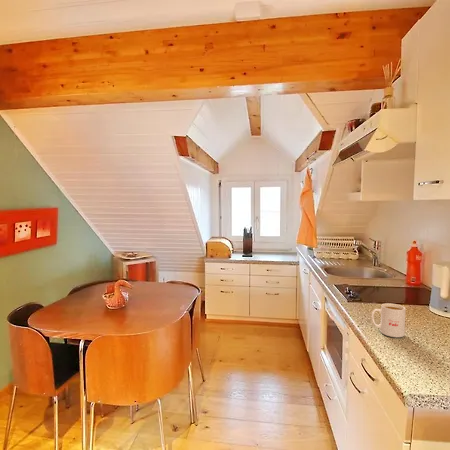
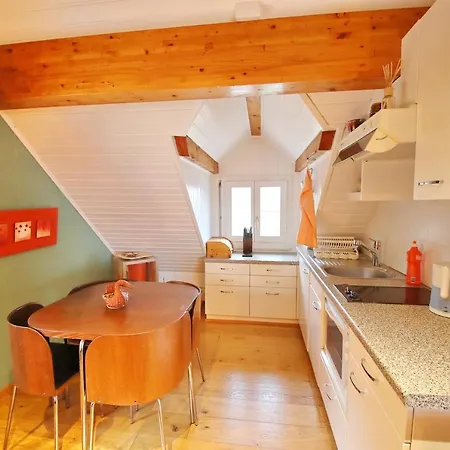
- mug (388, 319)
